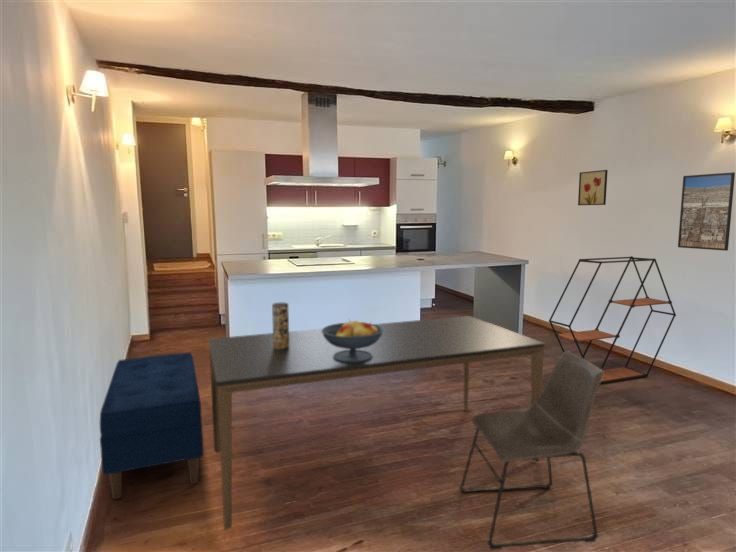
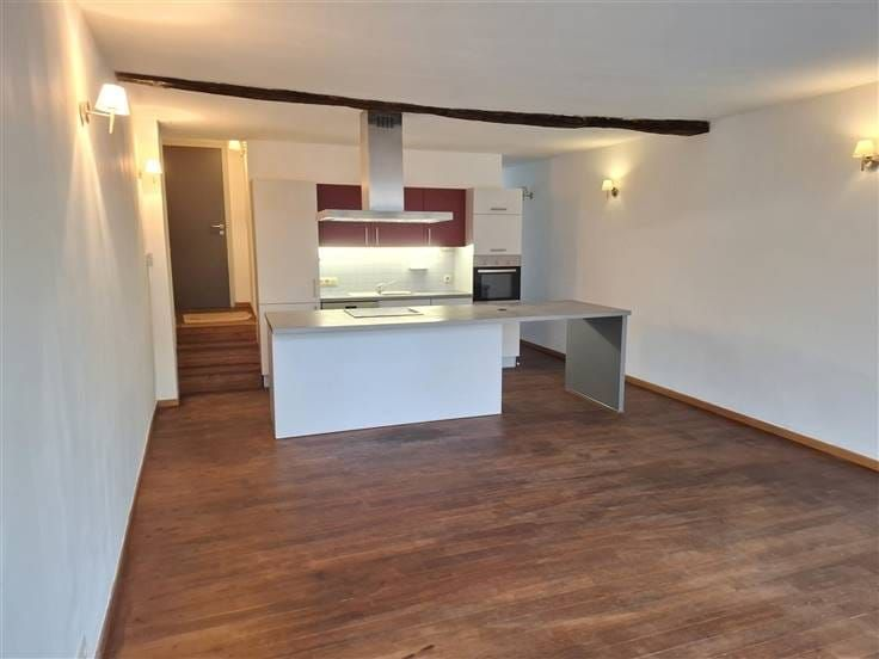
- fruit bowl (352, 337)
- vase (280, 325)
- shelving unit (622, 323)
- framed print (704, 211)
- wall art (592, 188)
- chair (529, 440)
- bench (156, 414)
- dining table (367, 375)
